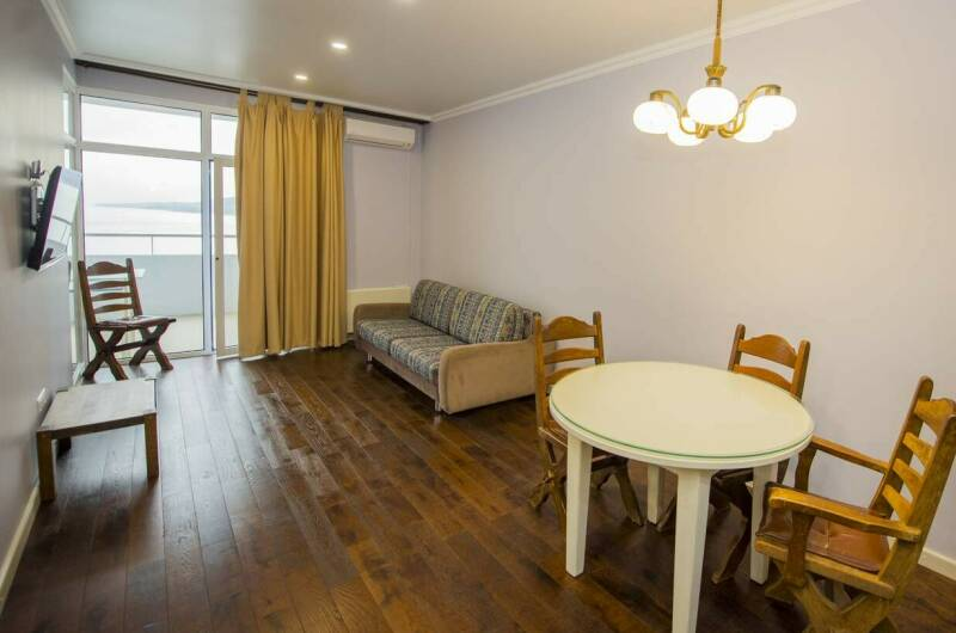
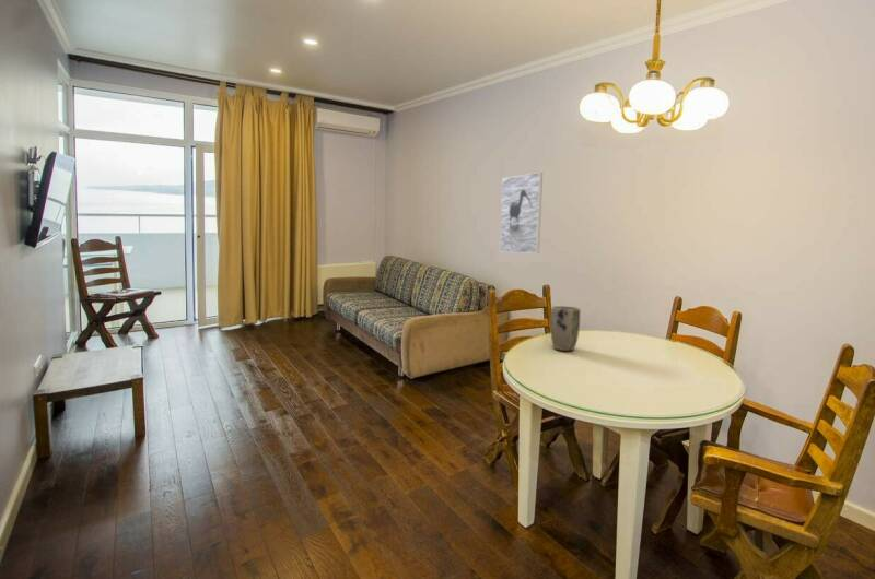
+ plant pot (564, 328)
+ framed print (520, 214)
